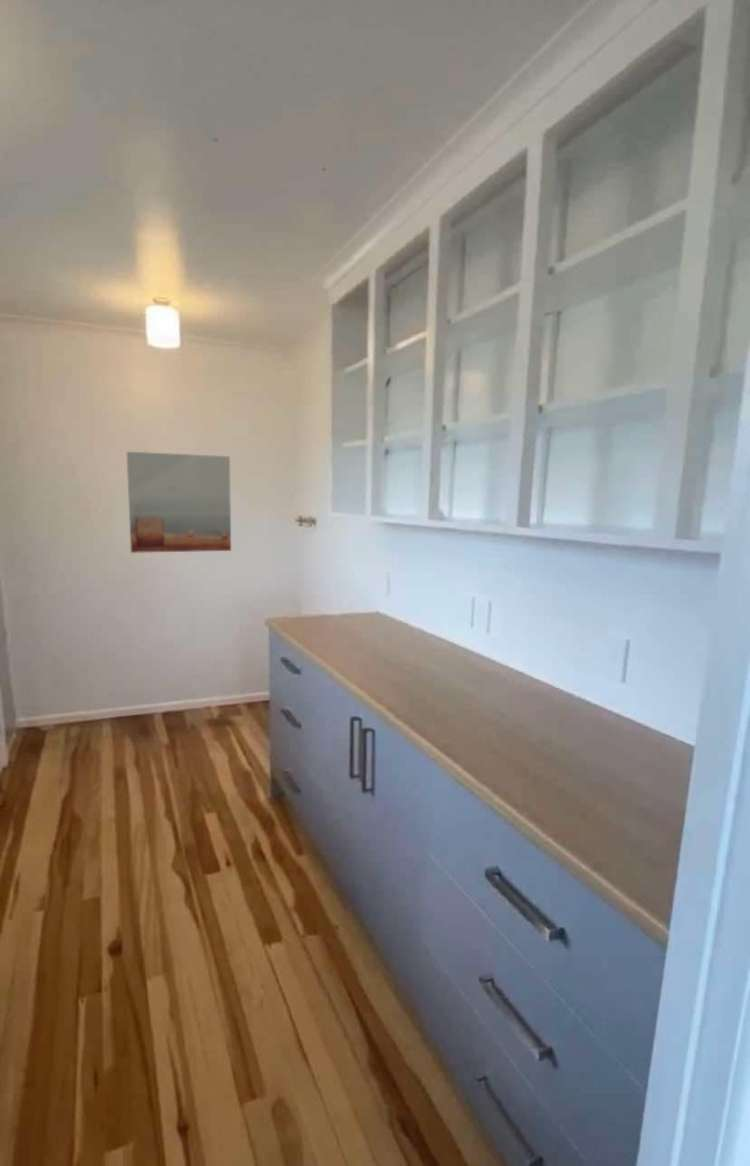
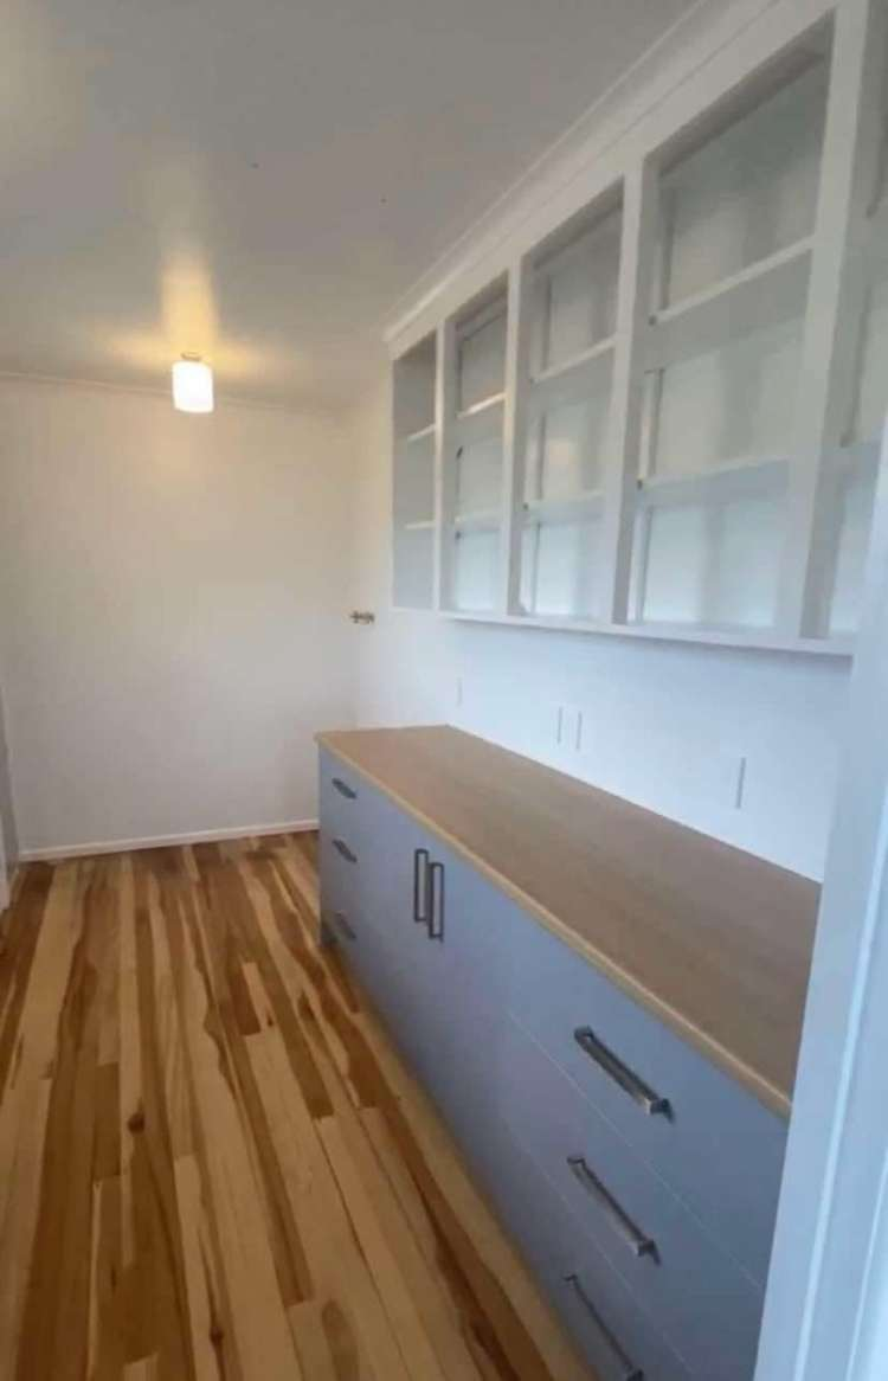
- wall art (181, 503)
